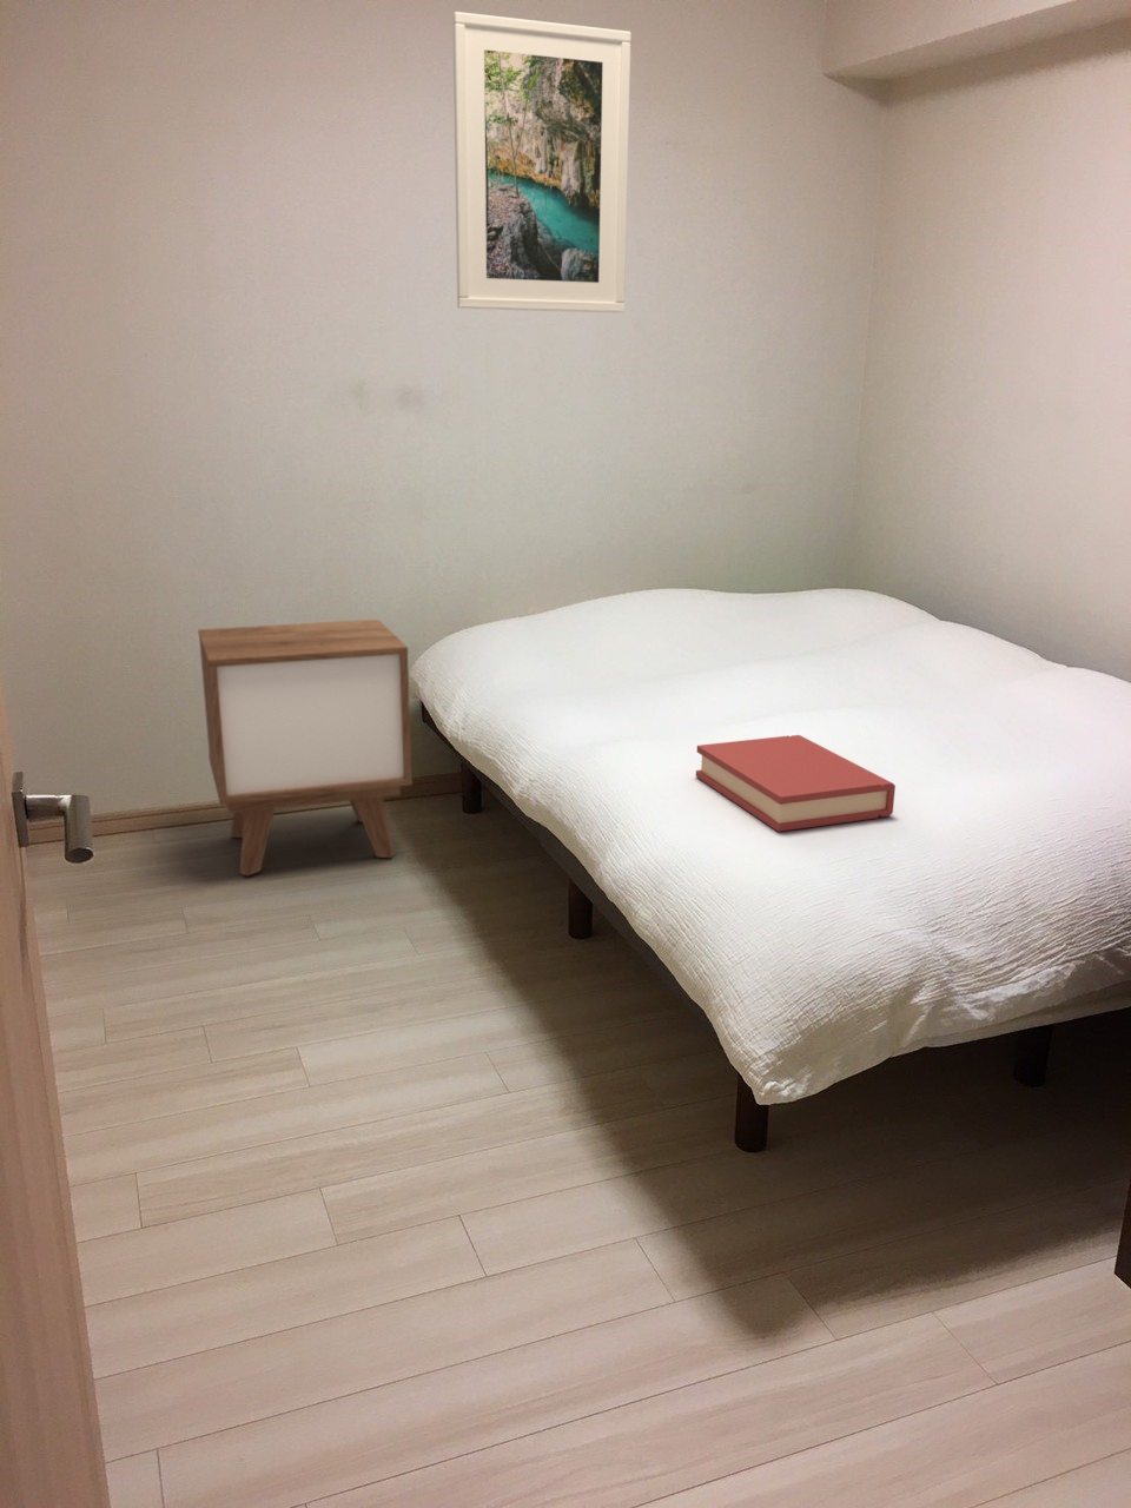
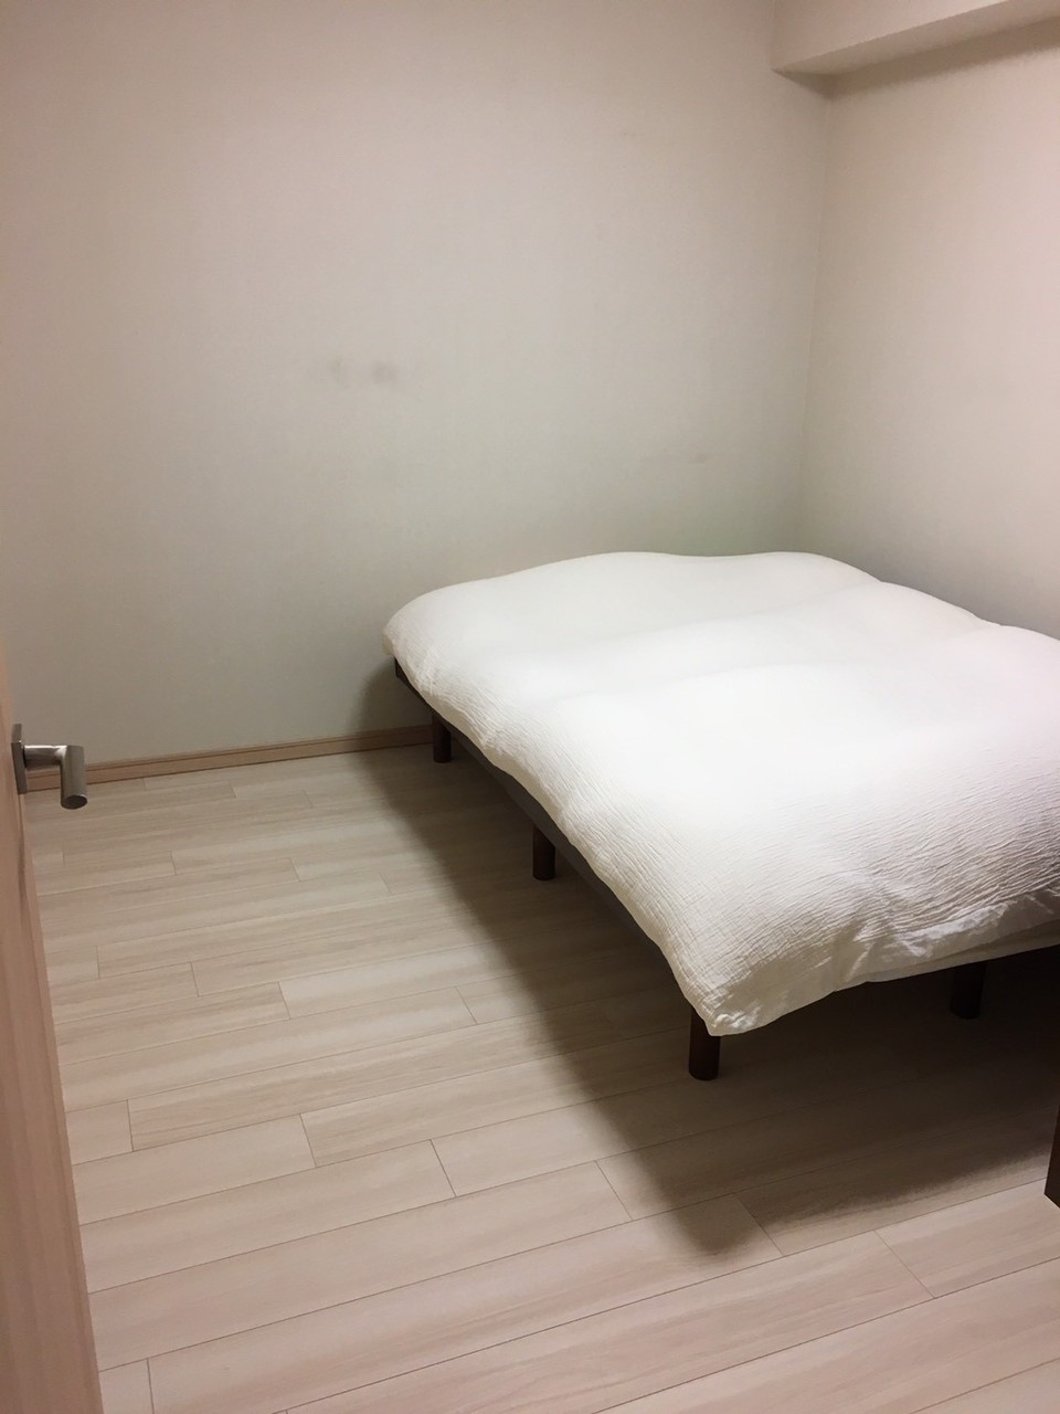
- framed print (543, 171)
- nightstand (305, 743)
- hardback book (790, 779)
